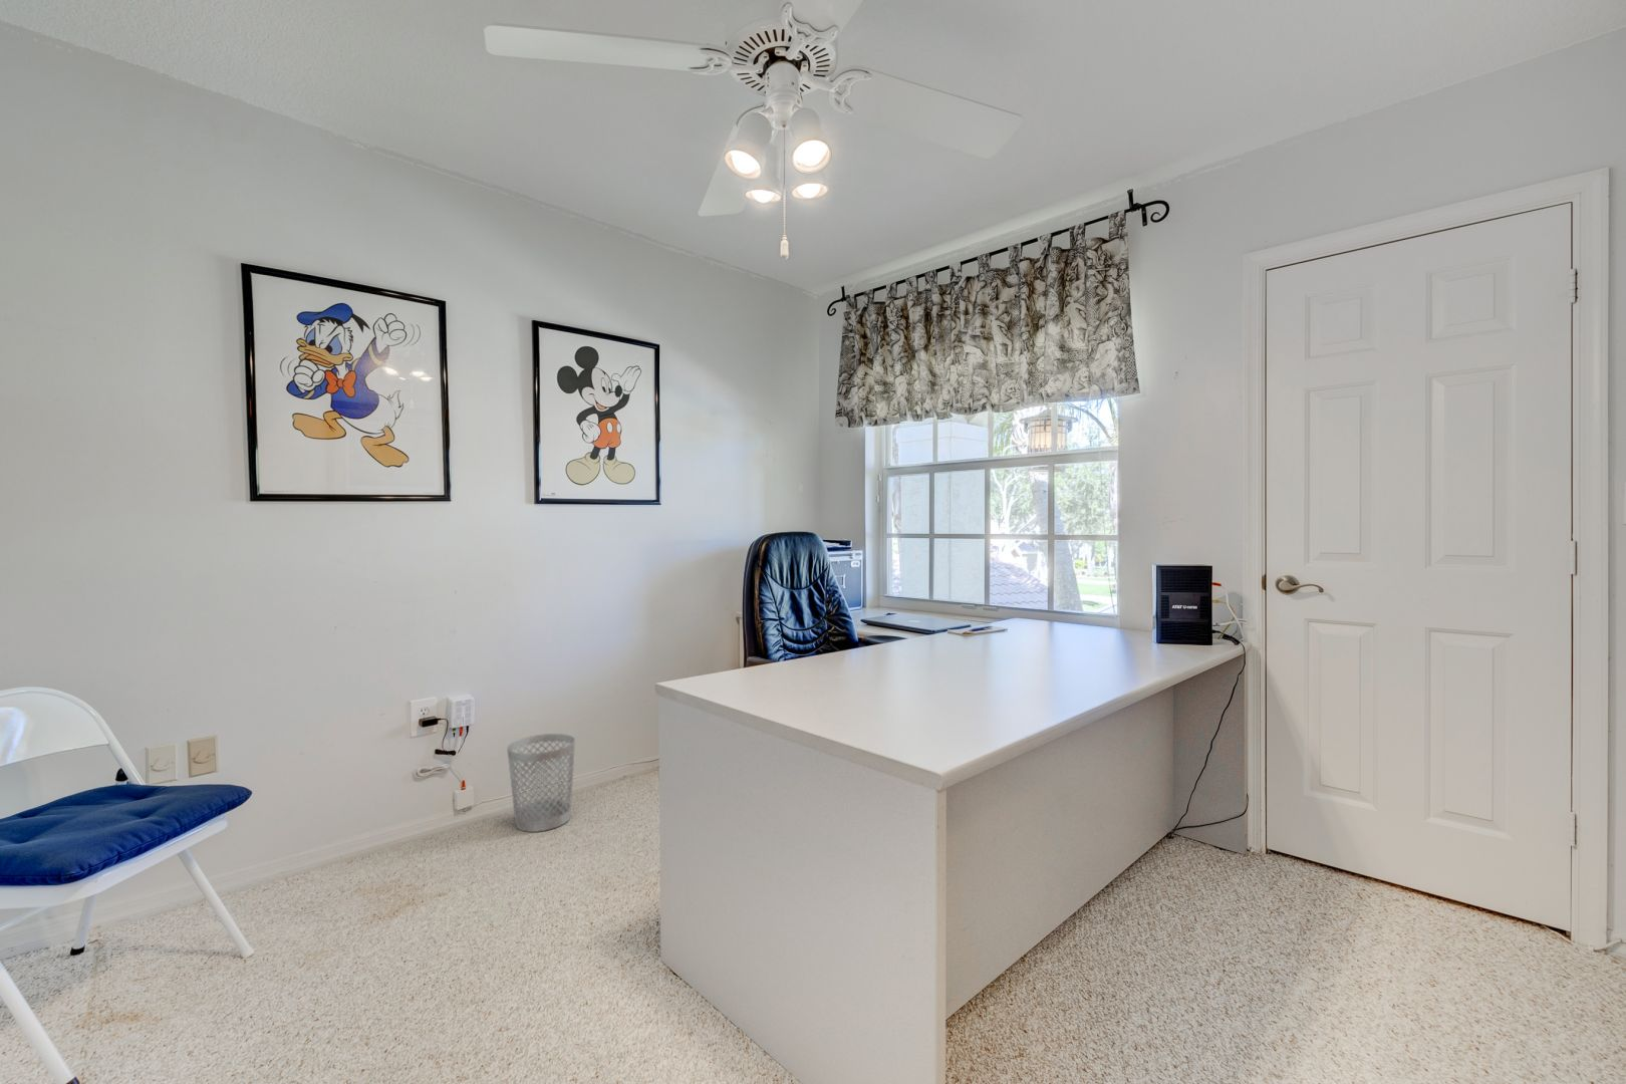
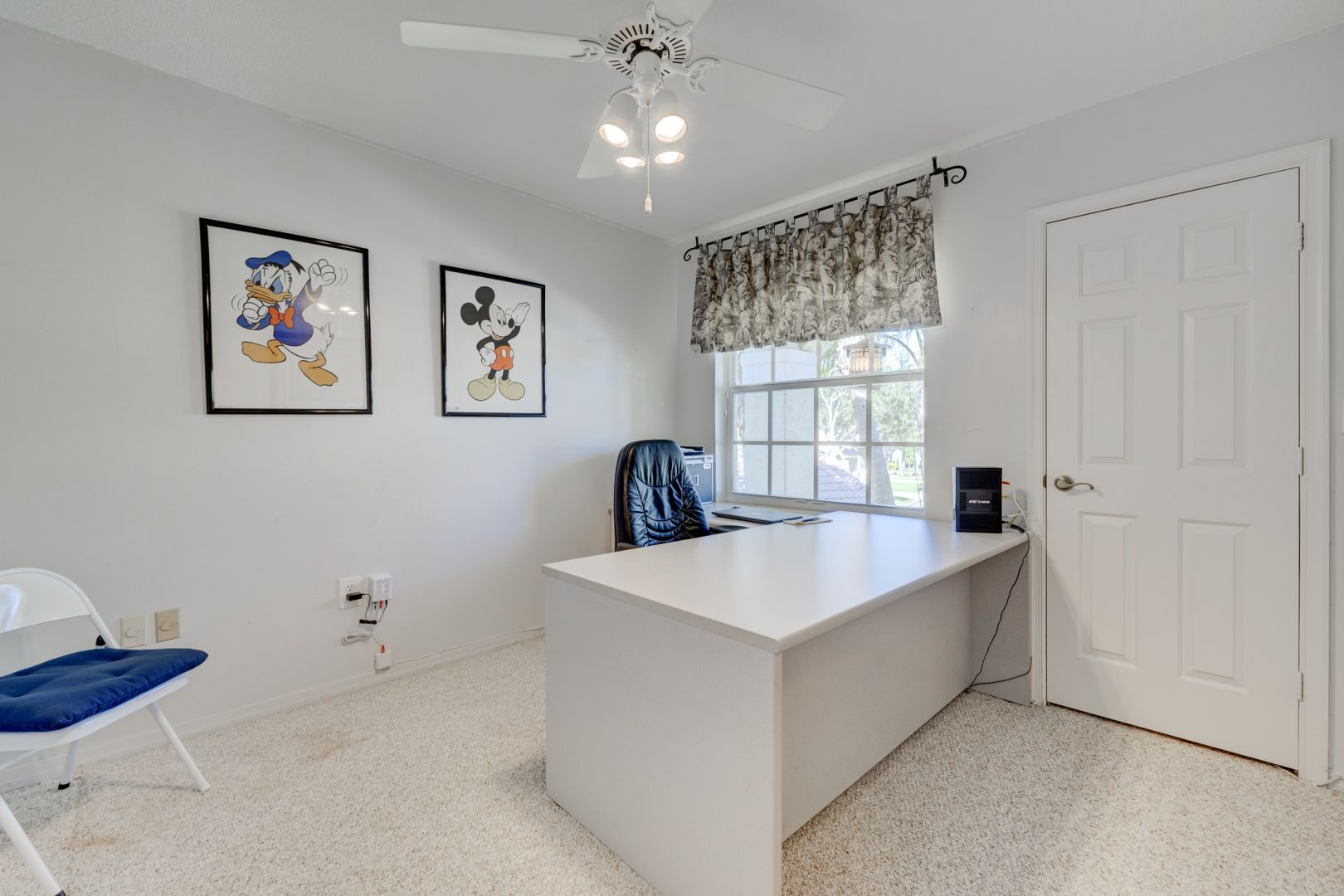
- wastebasket (542, 782)
